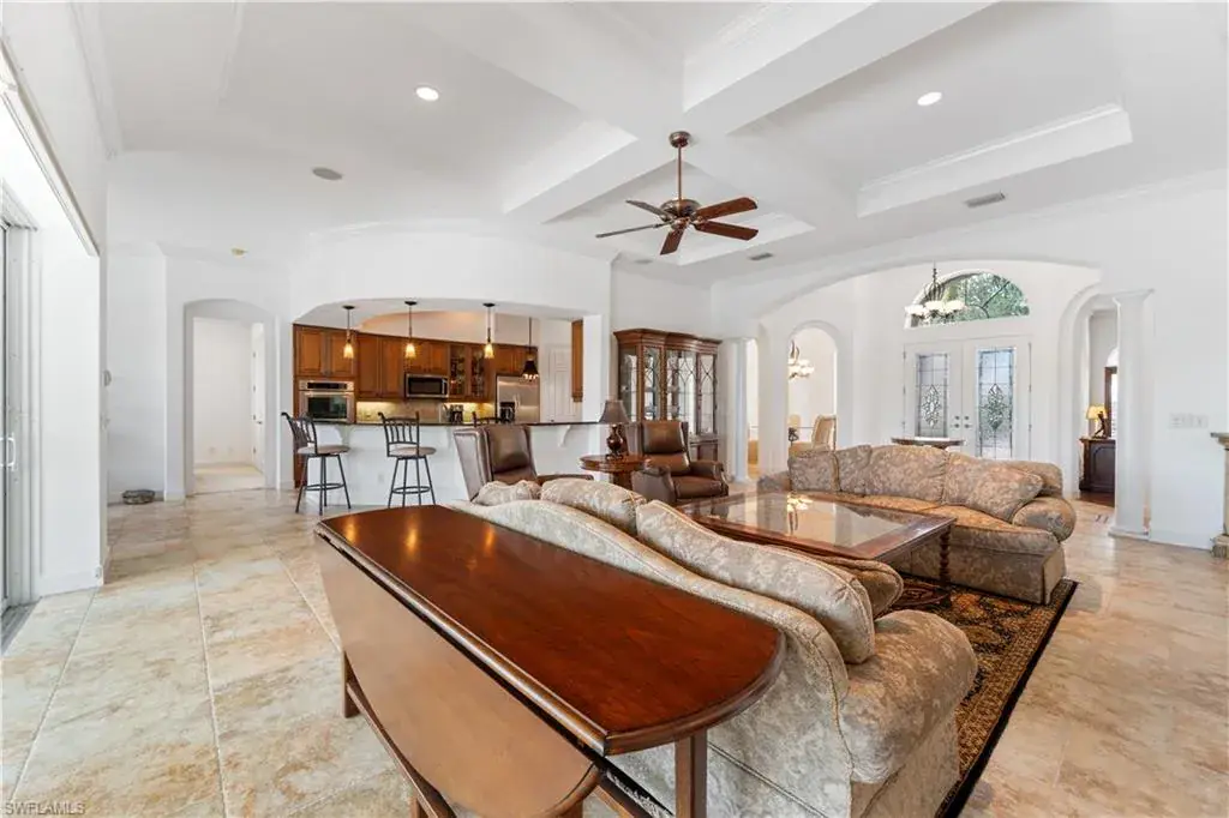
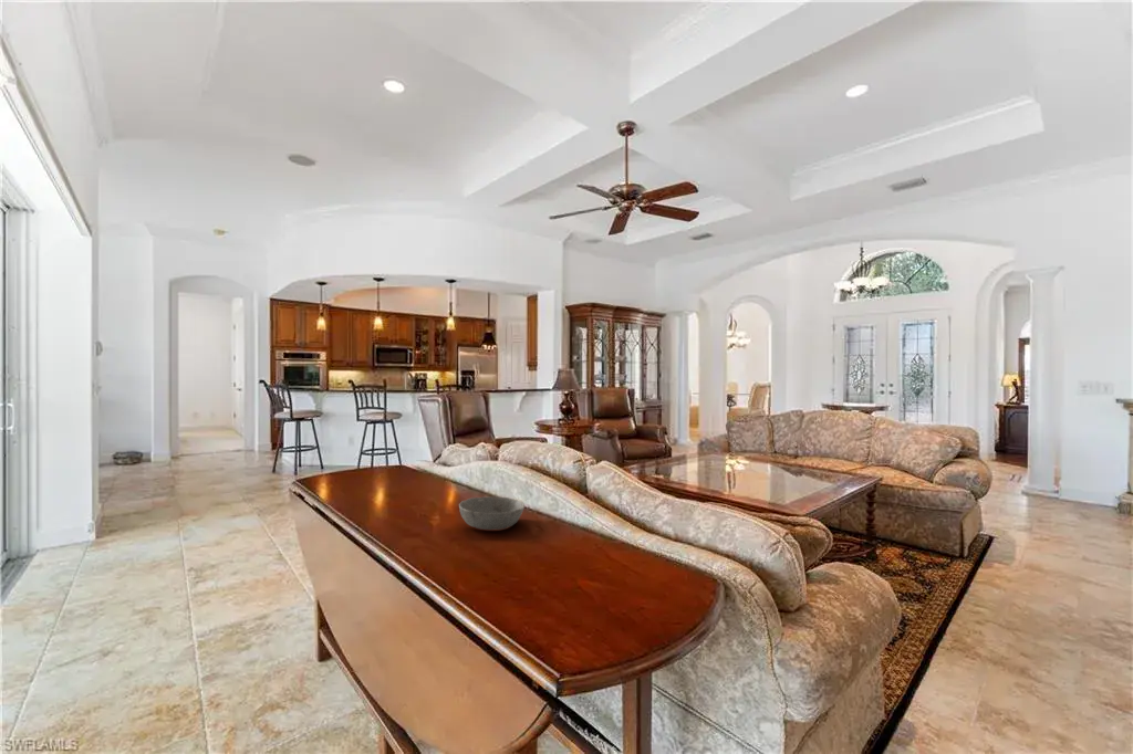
+ bowl (491, 513)
